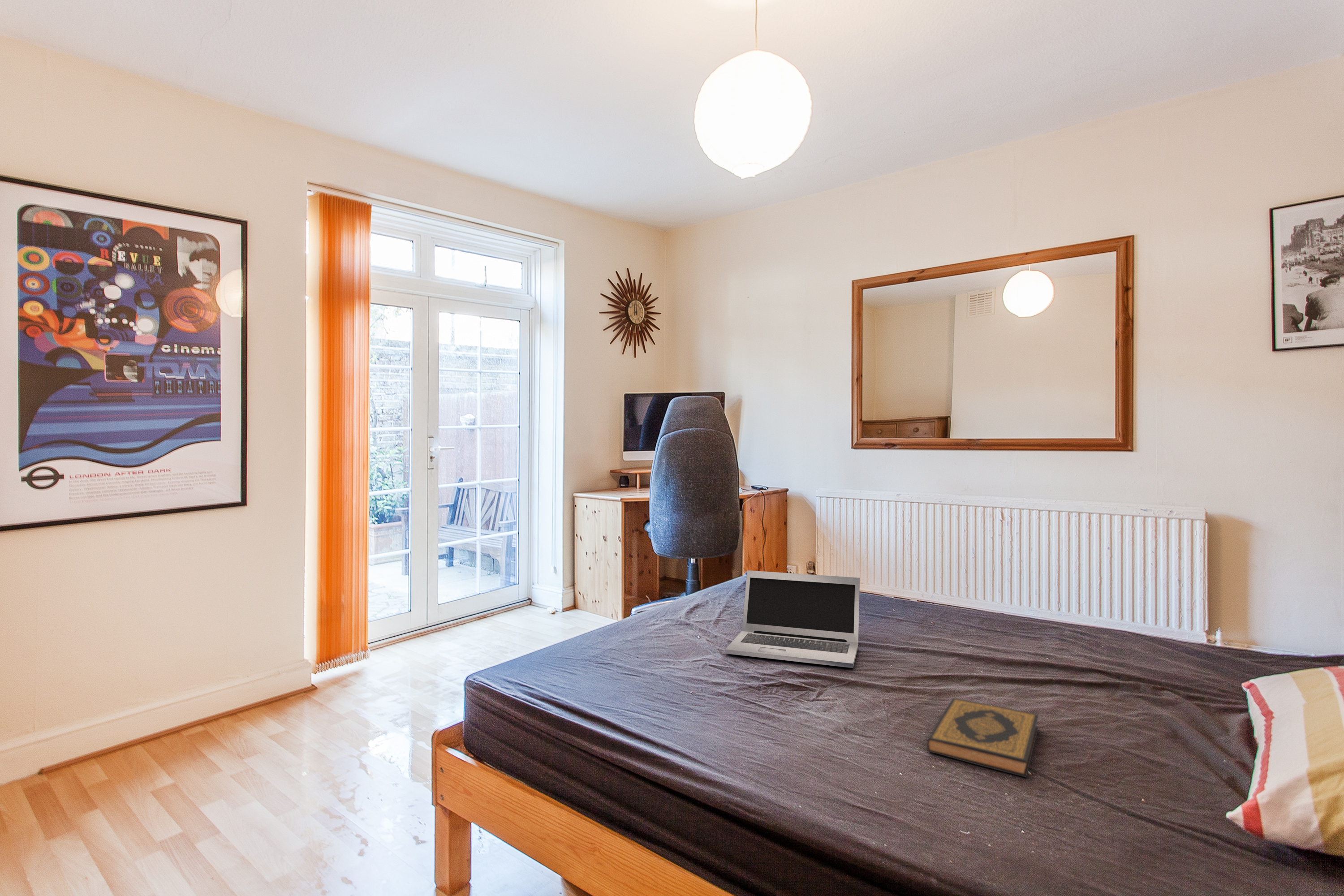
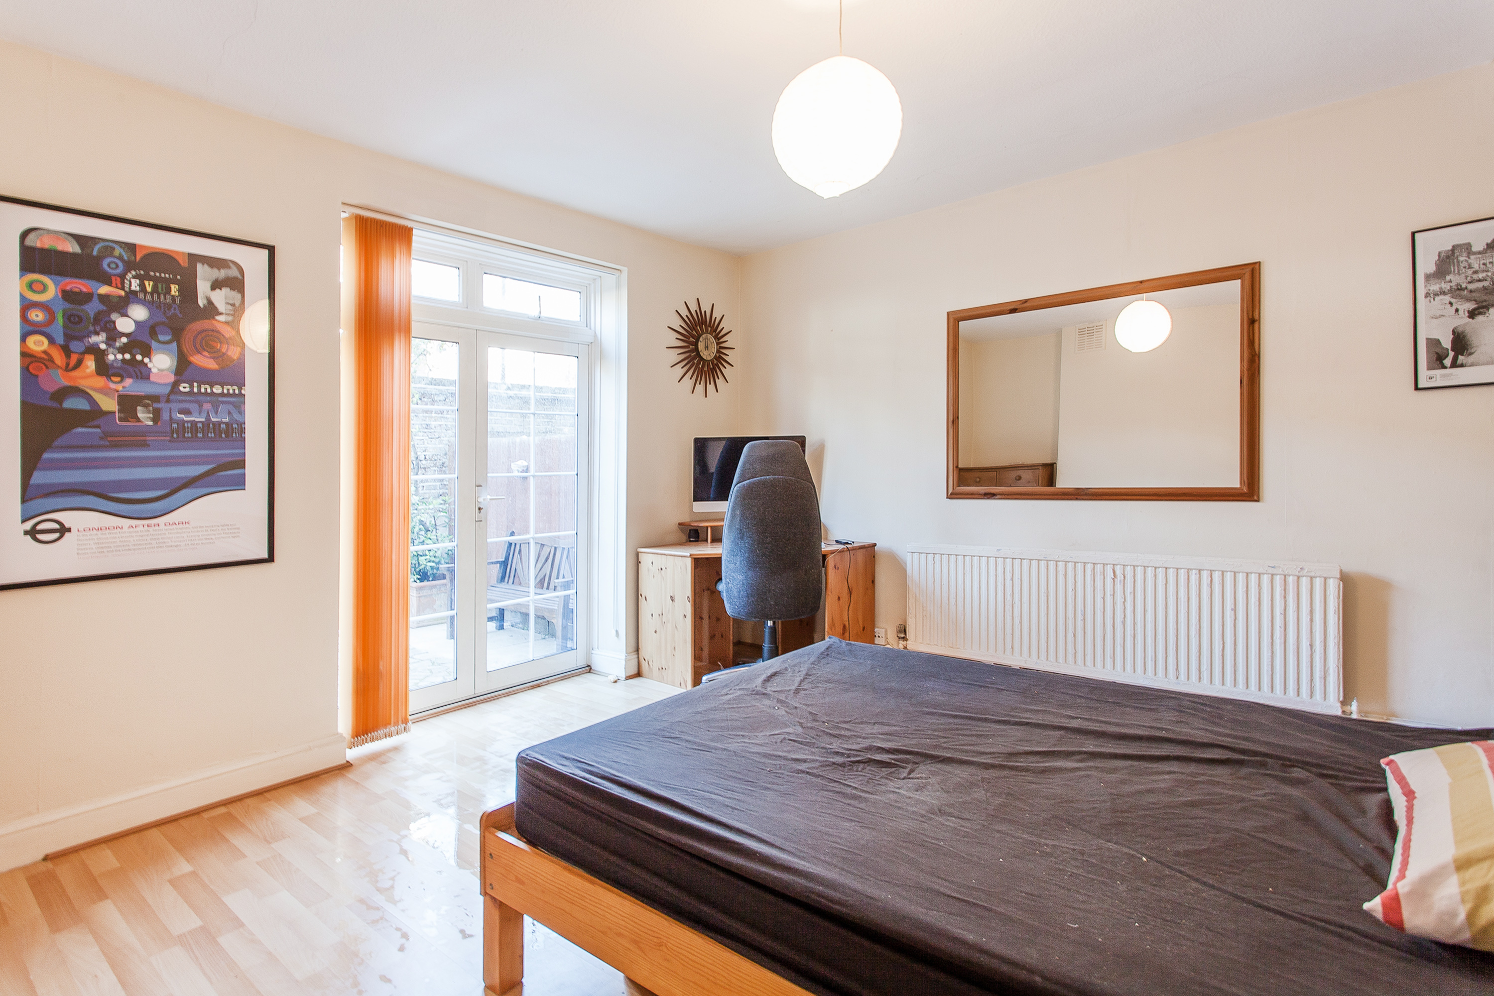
- hardback book (985, 732)
- laptop (795, 615)
